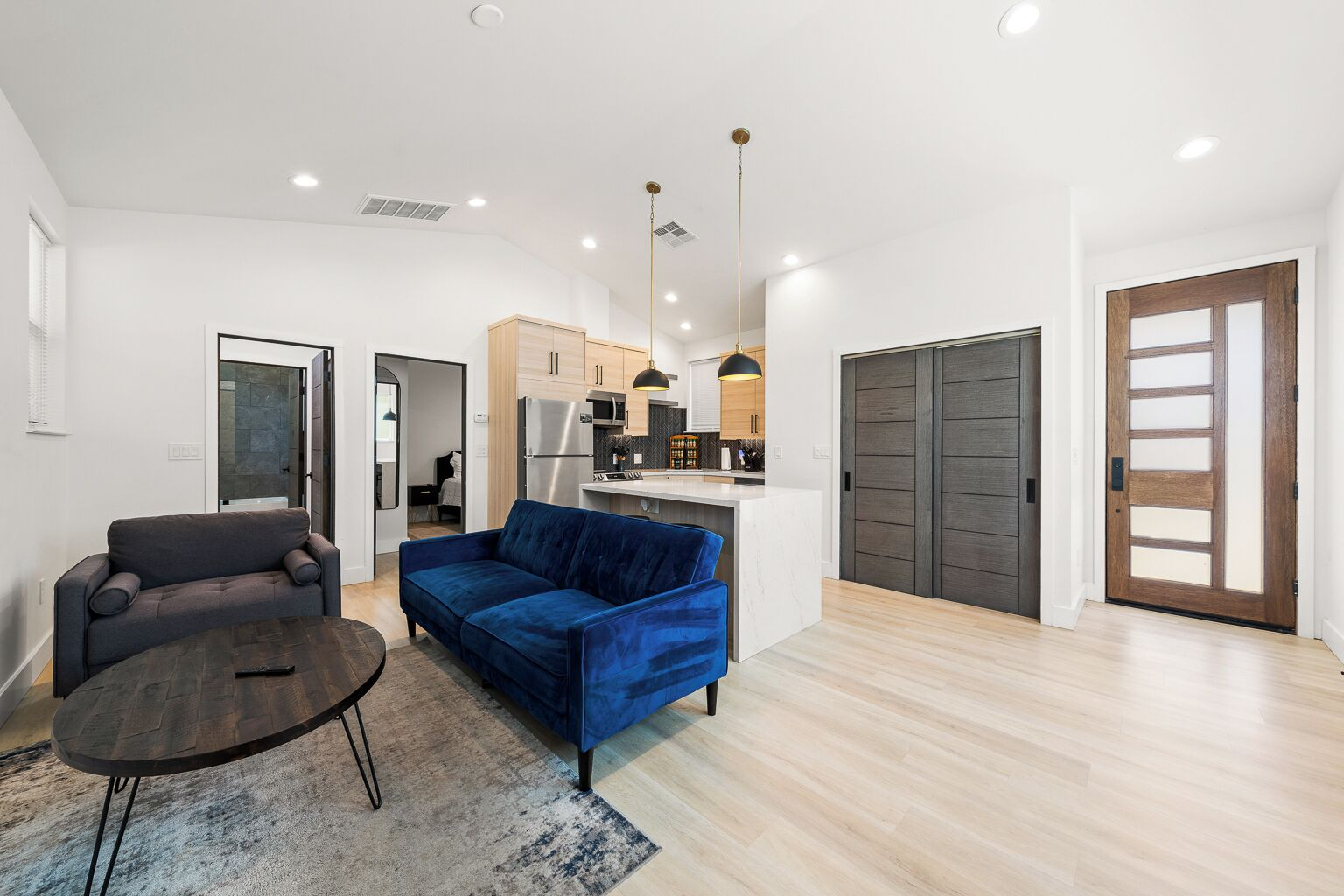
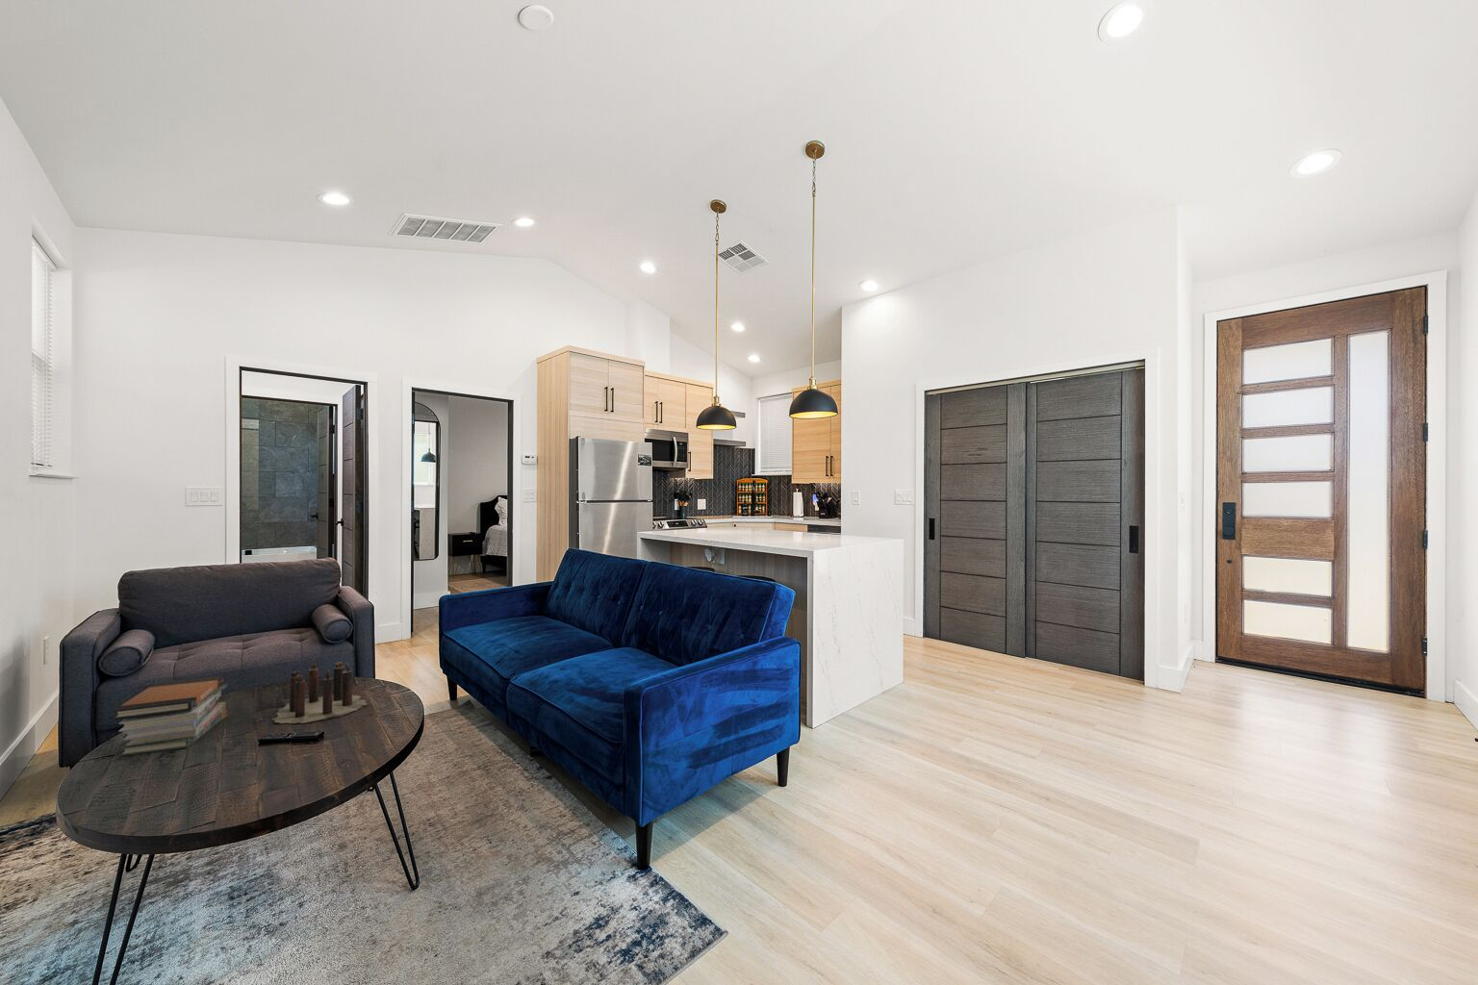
+ book stack (174, 712)
+ candle (312, 688)
